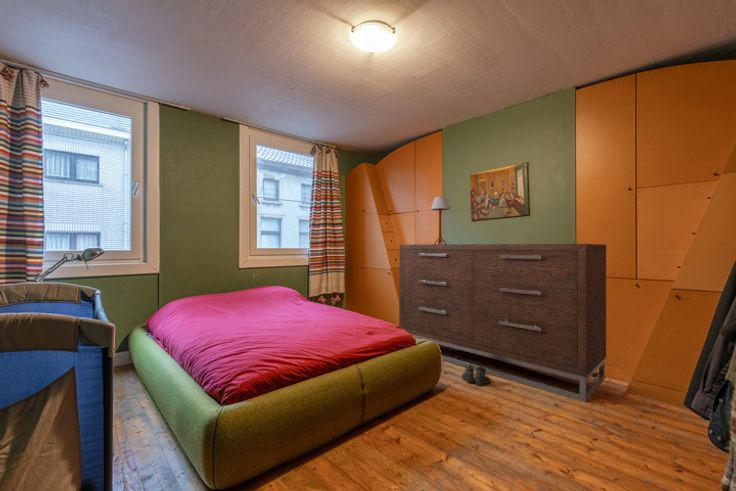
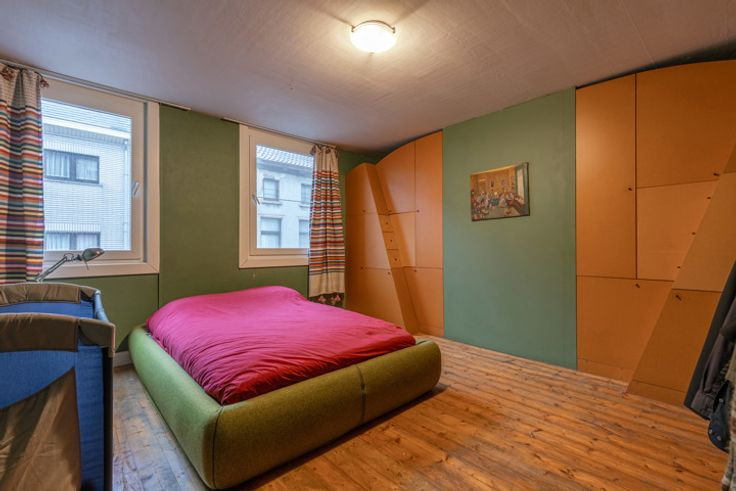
- dresser (488, 303)
- table lamp (440, 220)
- boots (476, 373)
